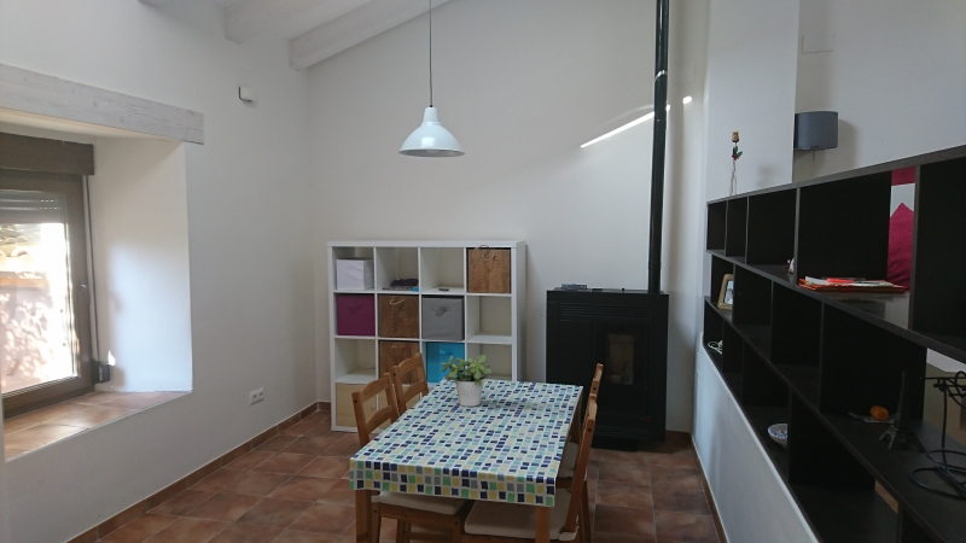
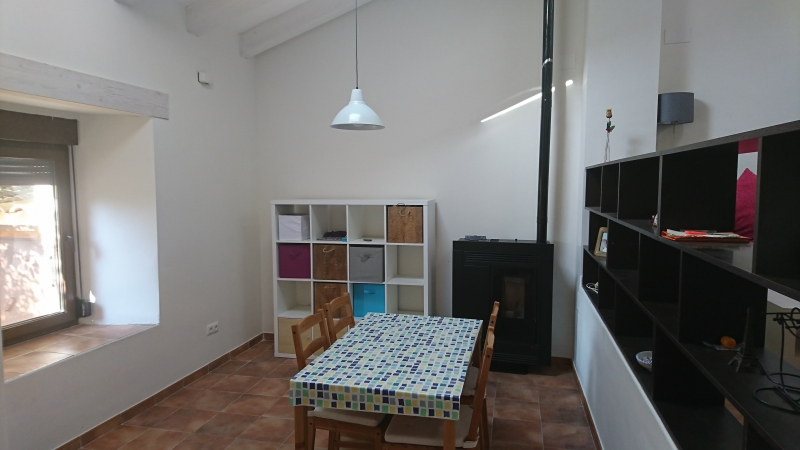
- potted plant (466, 380)
